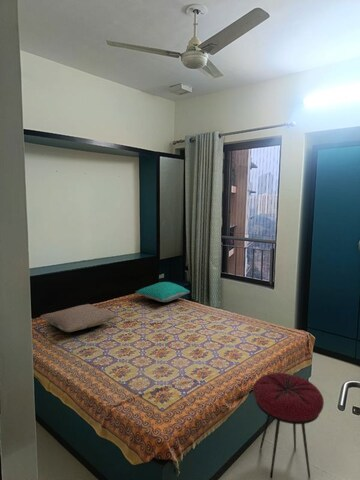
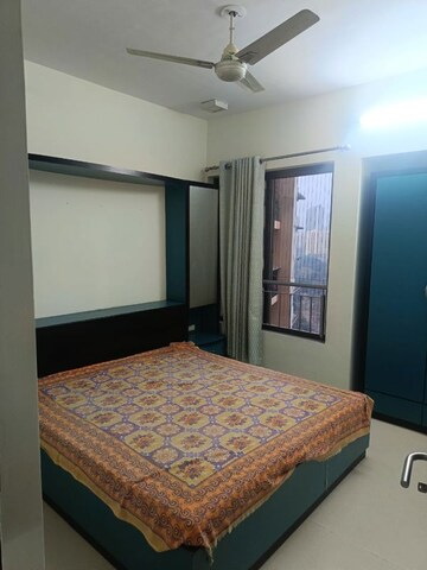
- pillow (79, 317)
- pillow (162, 292)
- stool (285, 422)
